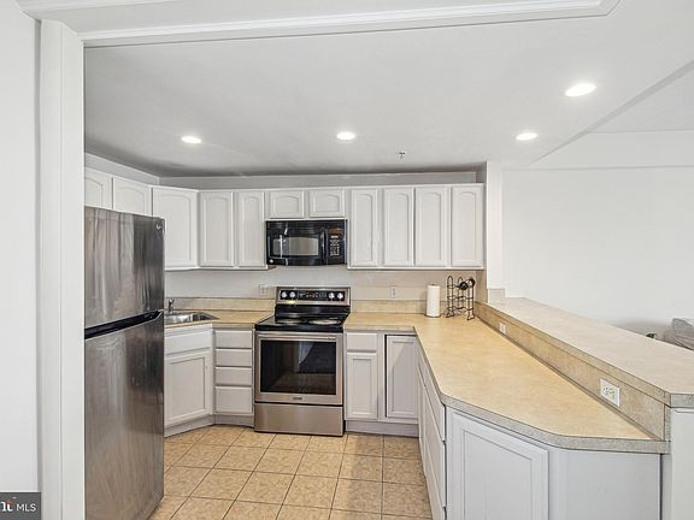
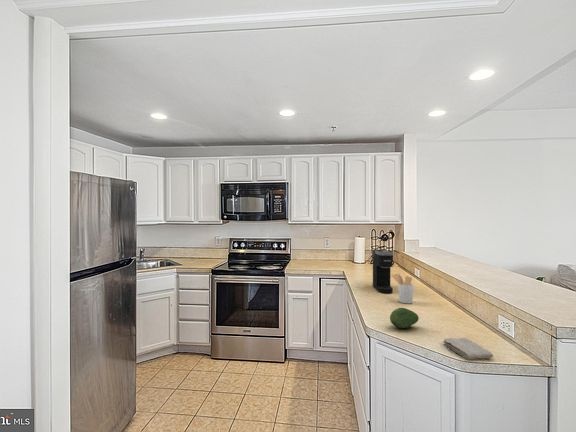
+ fruit (404, 317)
+ washcloth (466, 347)
+ coffee maker (382, 269)
+ utensil holder (402, 287)
